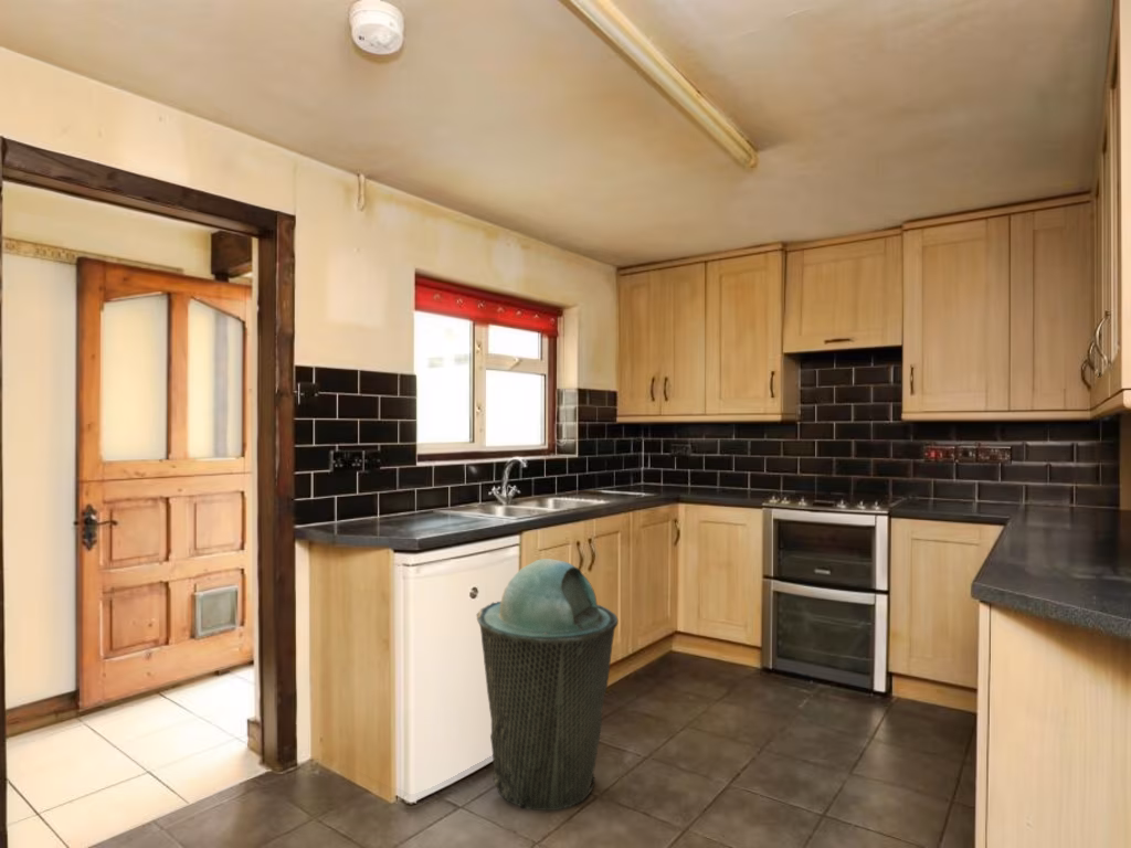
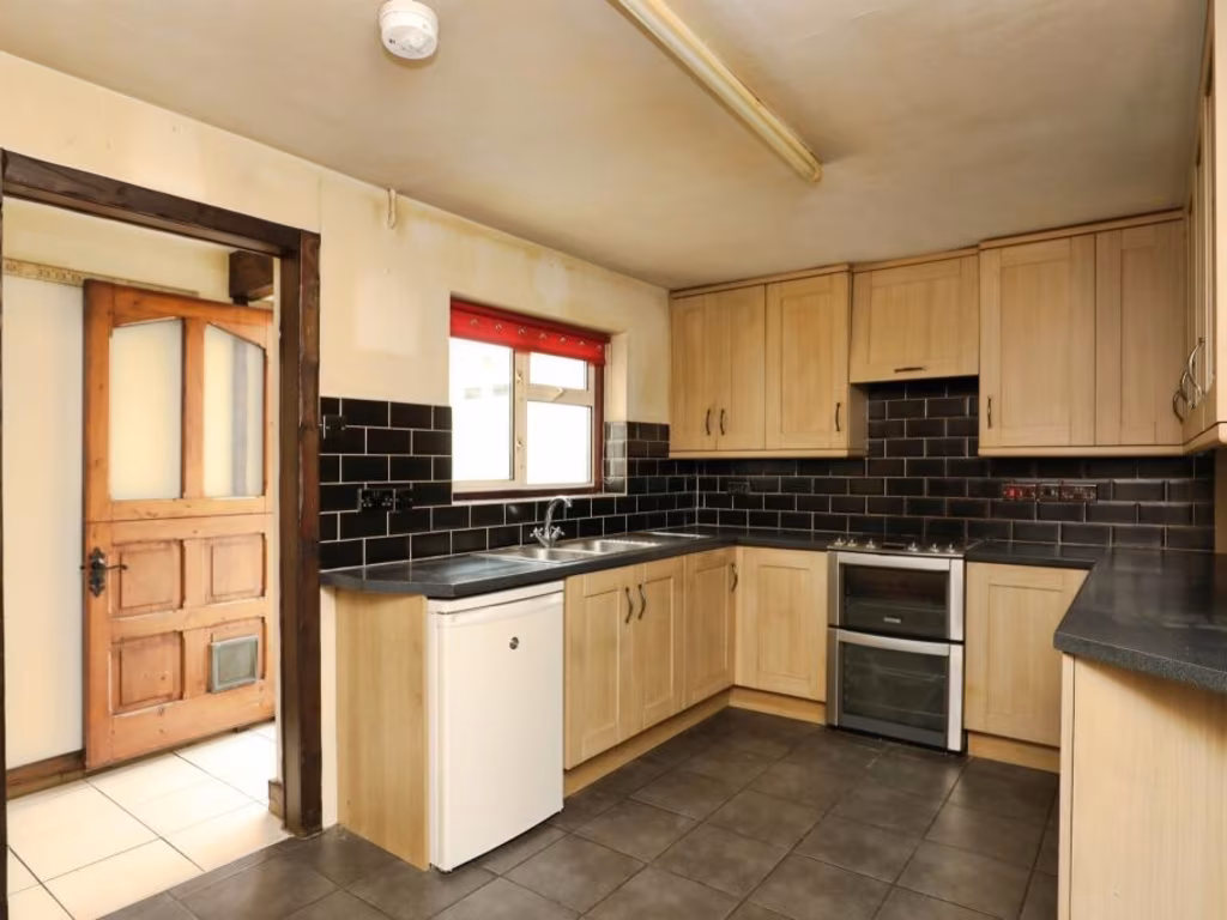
- trash bin (548, 672)
